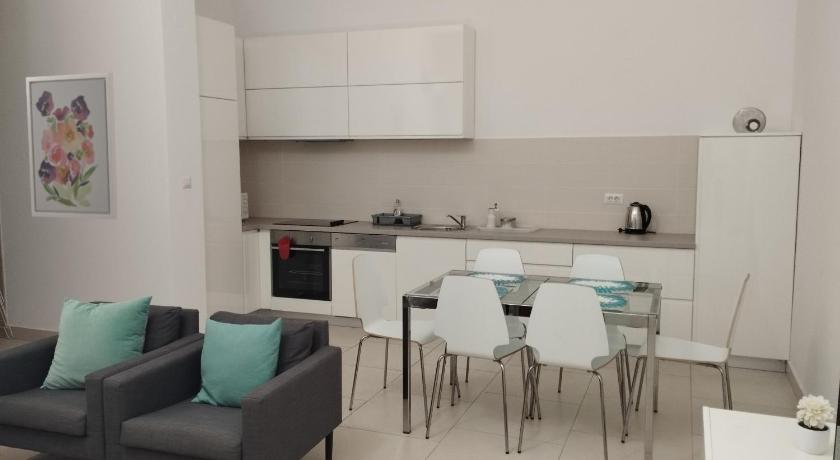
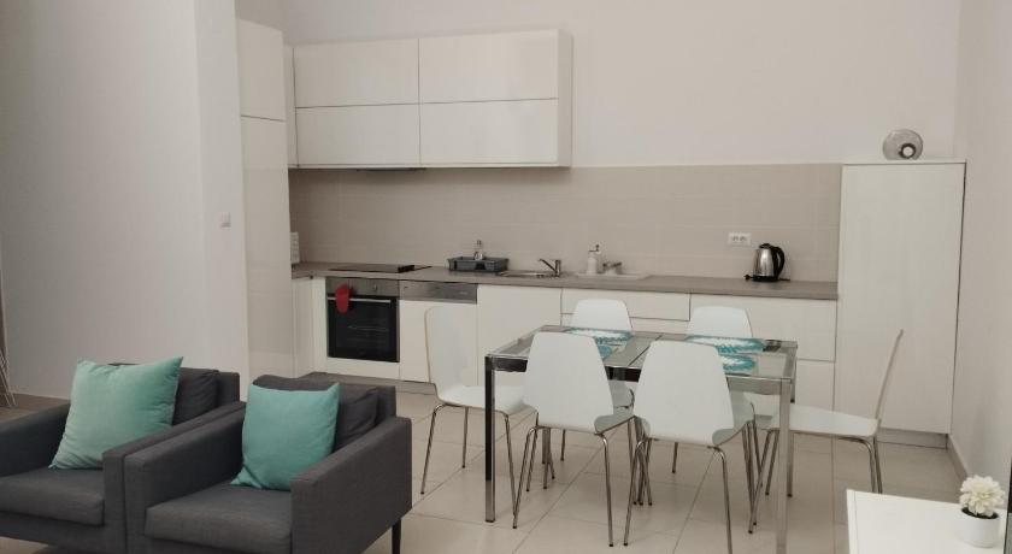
- wall art (71, 147)
